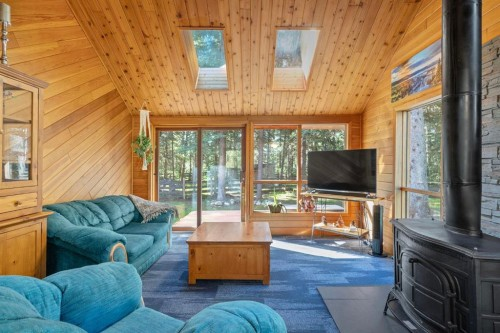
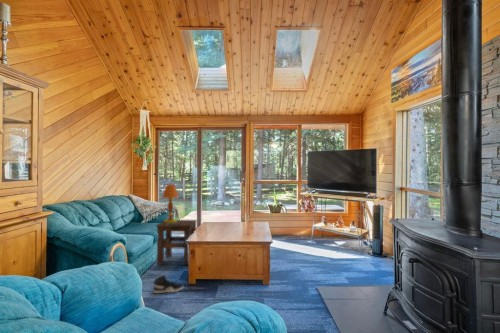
+ side table (177, 241)
+ table lamp (169, 203)
+ sneaker (168, 282)
